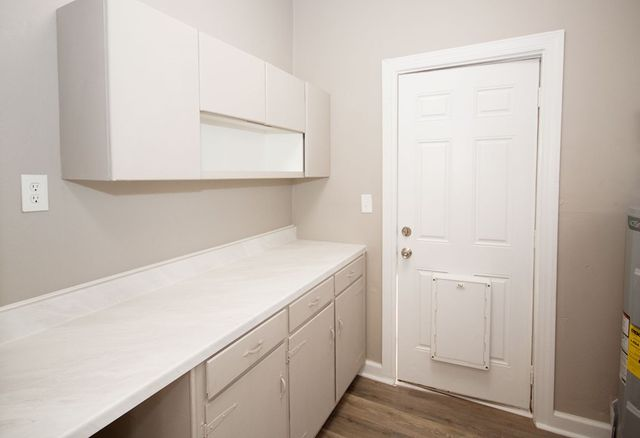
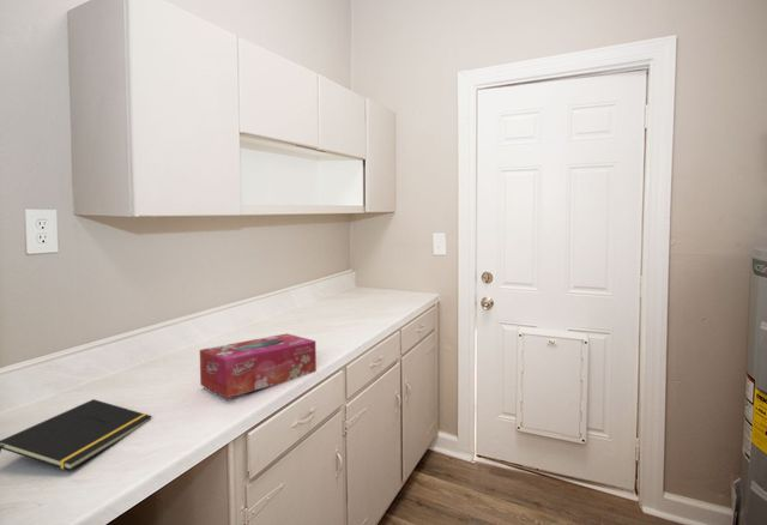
+ notepad (83, 430)
+ tissue box (260, 362)
